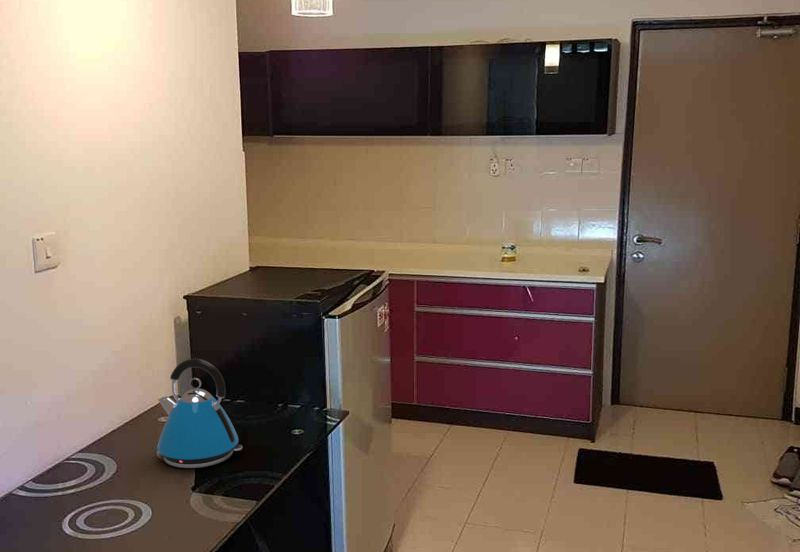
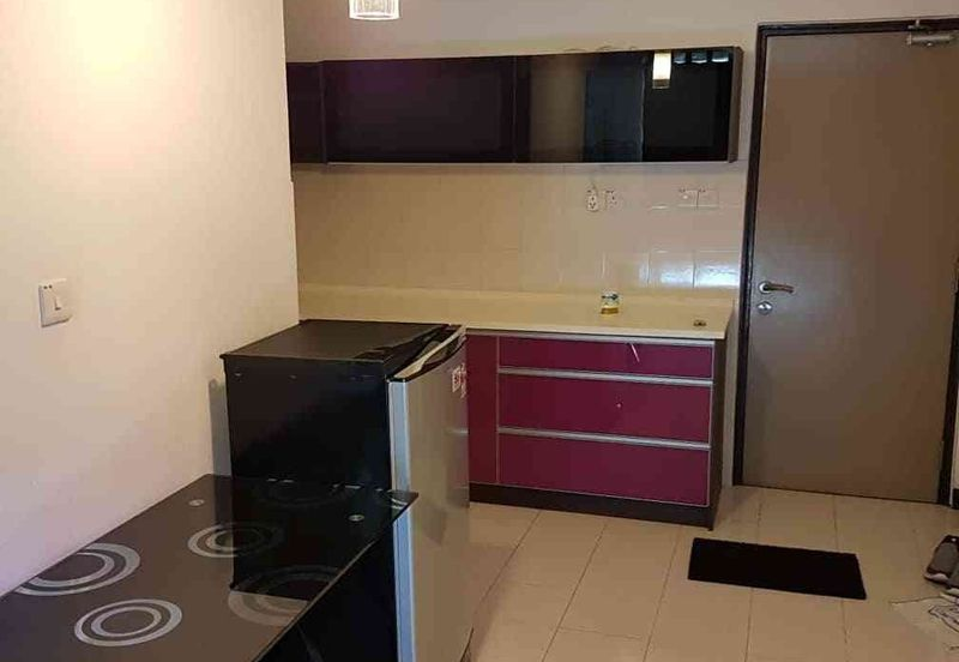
- kettle (199, 407)
